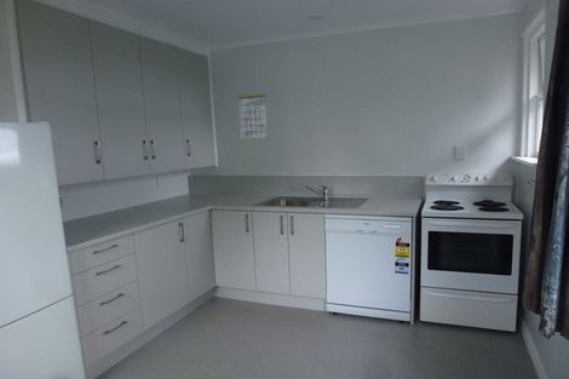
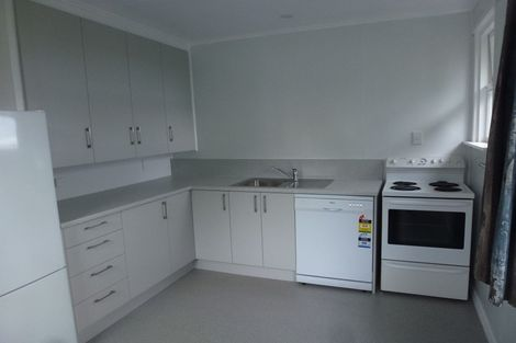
- calendar (252, 111)
